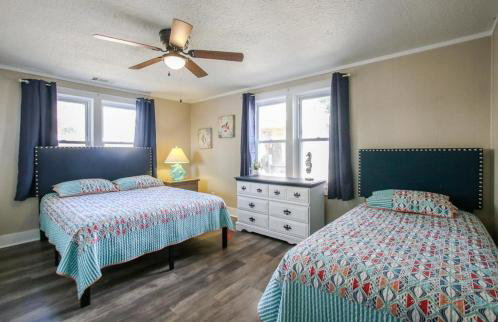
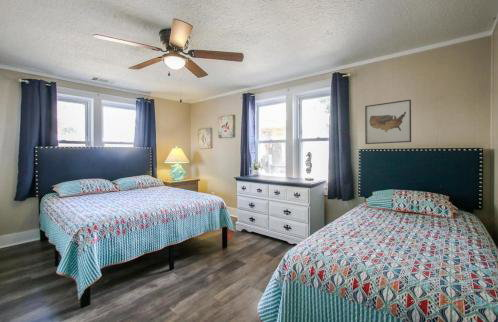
+ wall art (387, 123)
